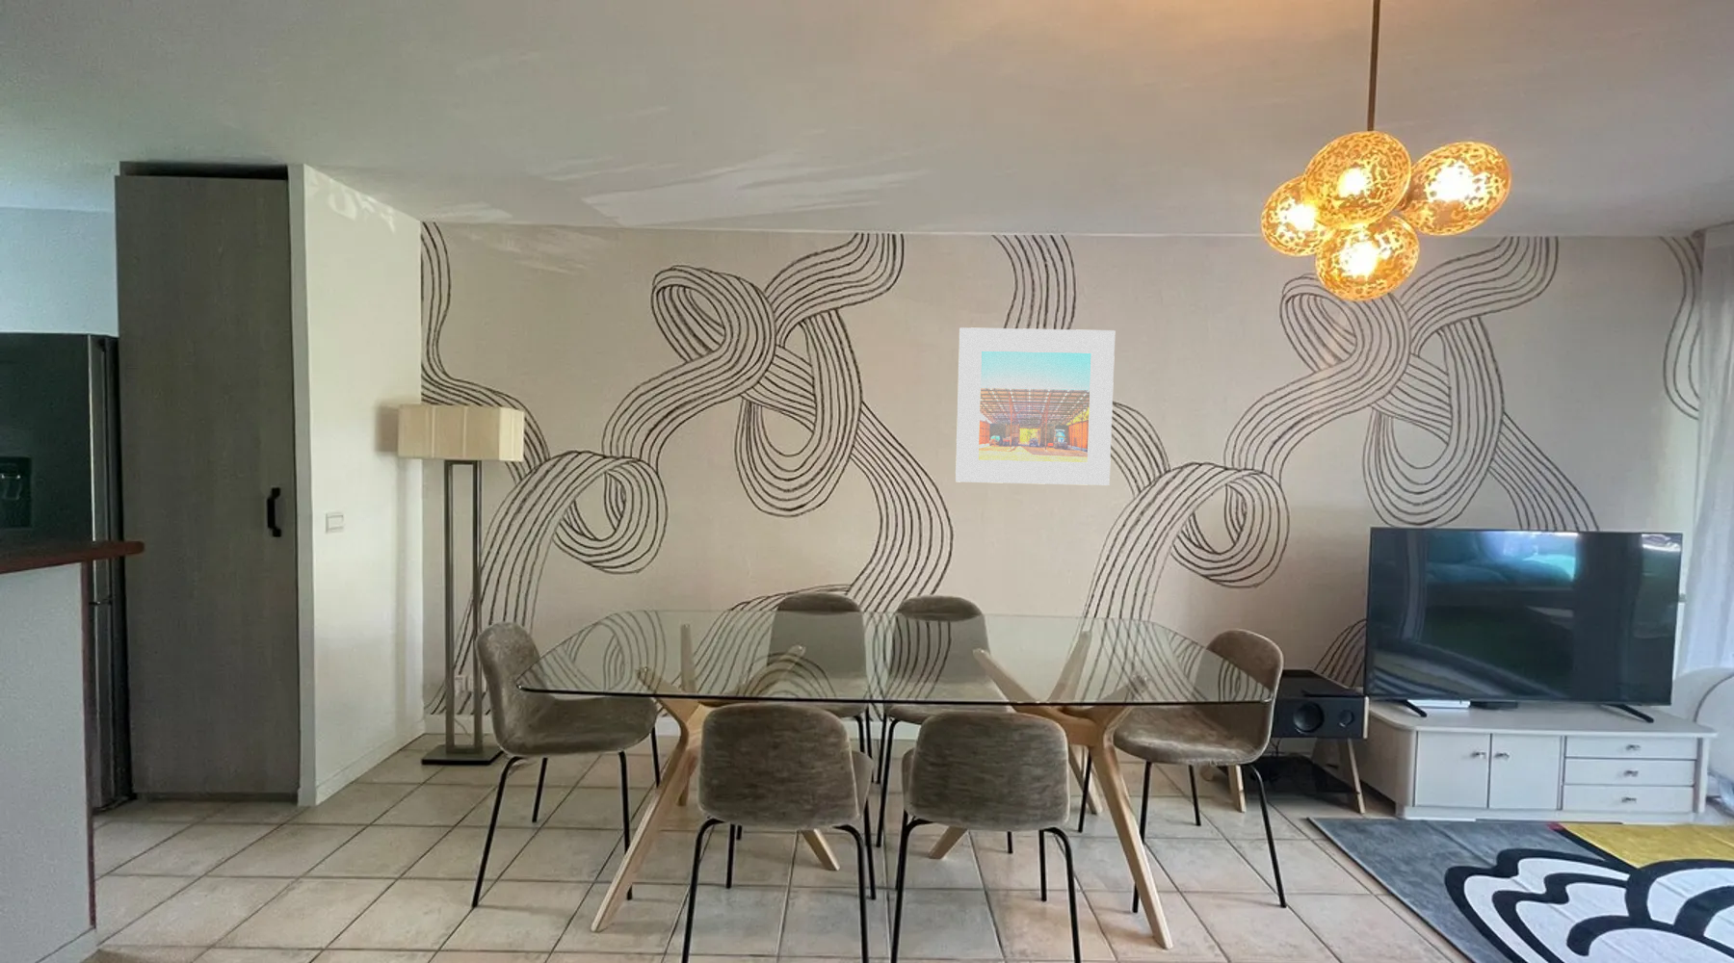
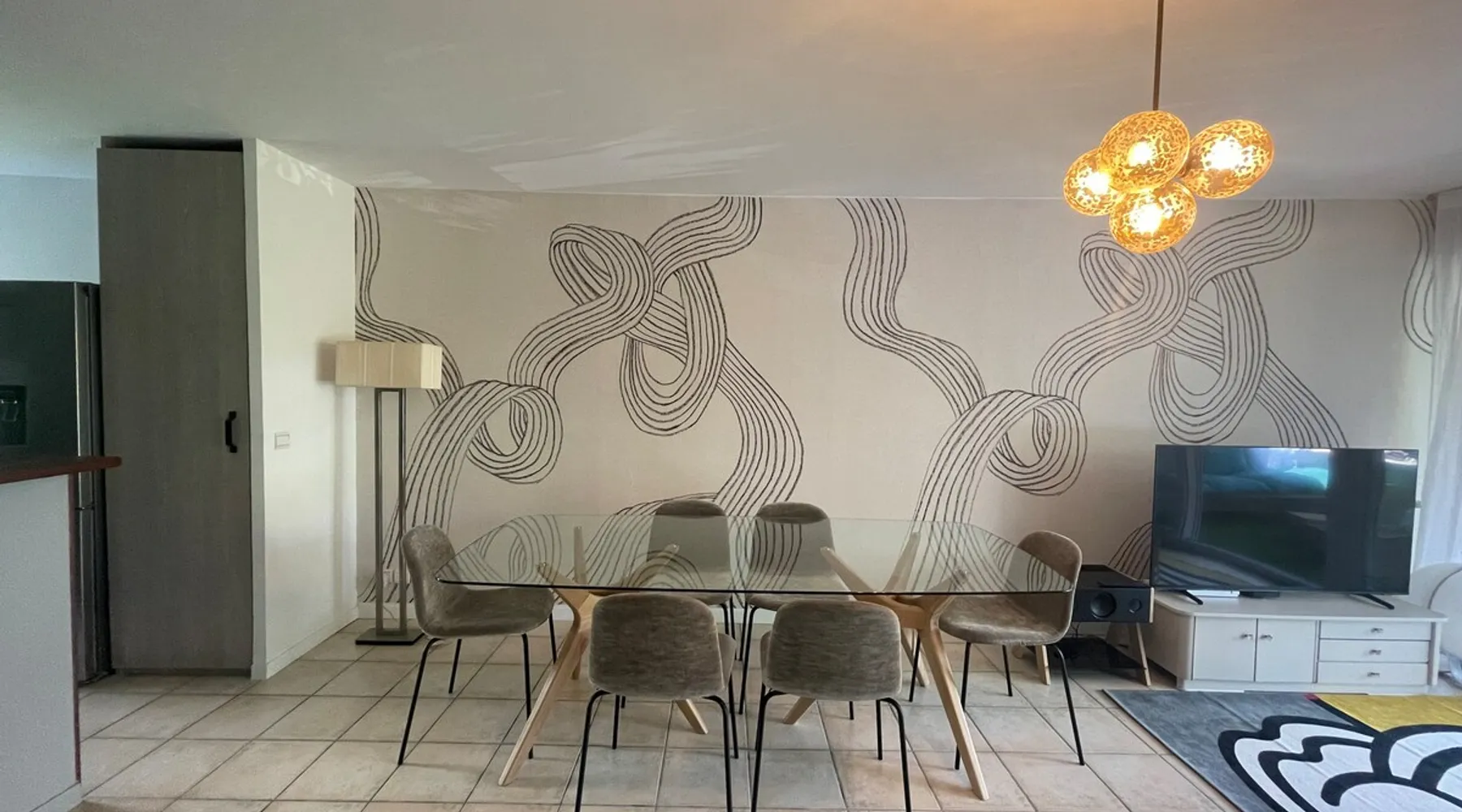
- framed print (1034, 407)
